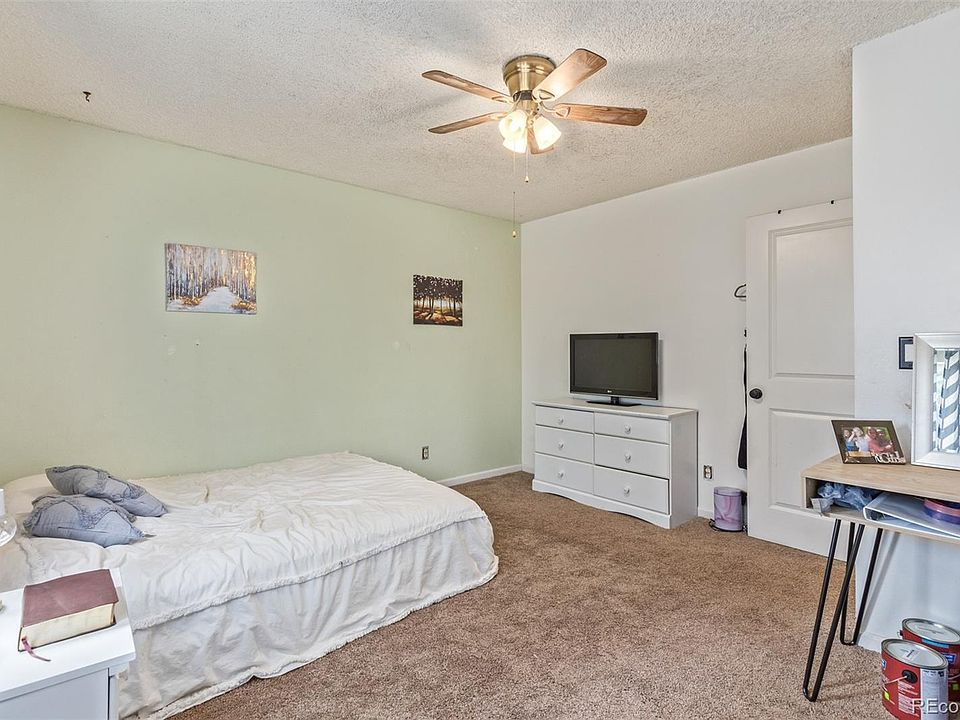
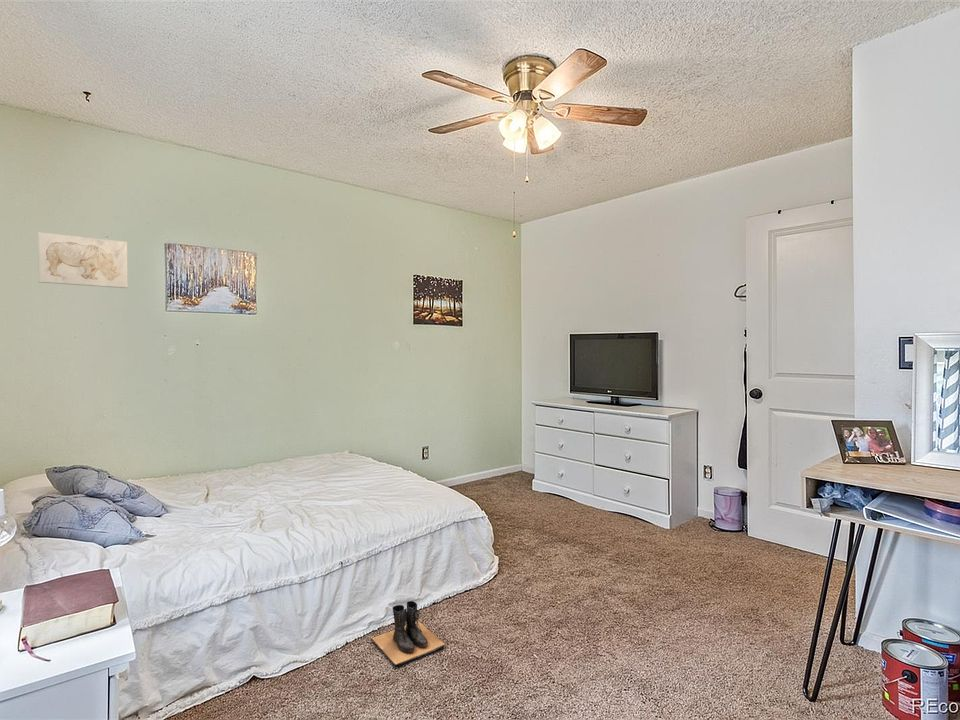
+ boots (407, 626)
+ wall art (84, 261)
